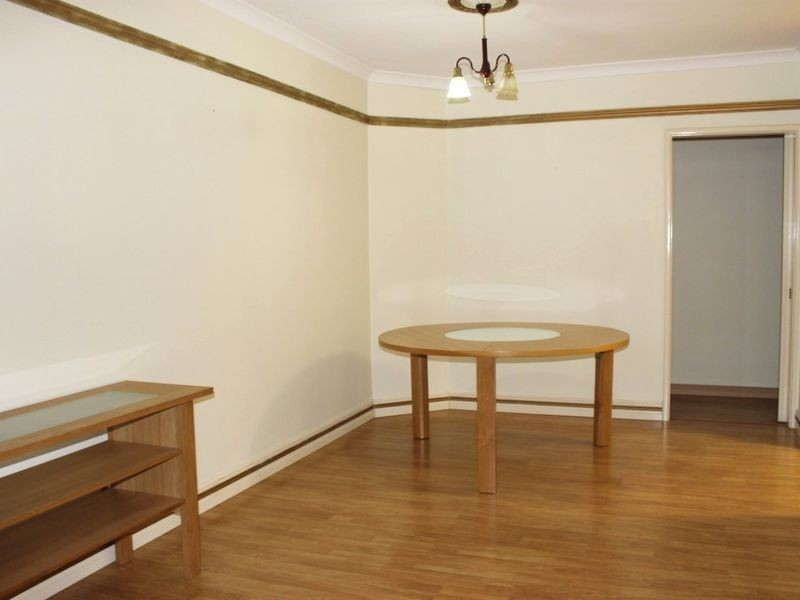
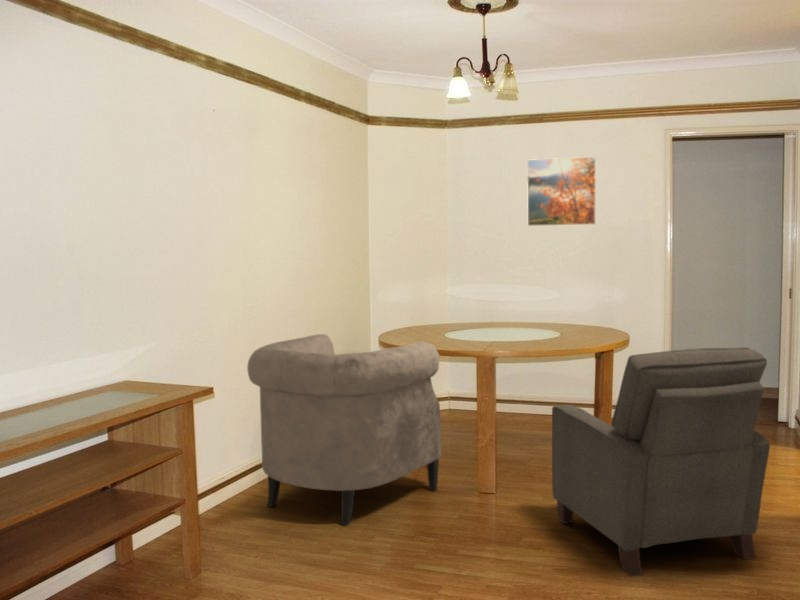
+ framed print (561, 192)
+ chair (338, 421)
+ chair (654, 442)
